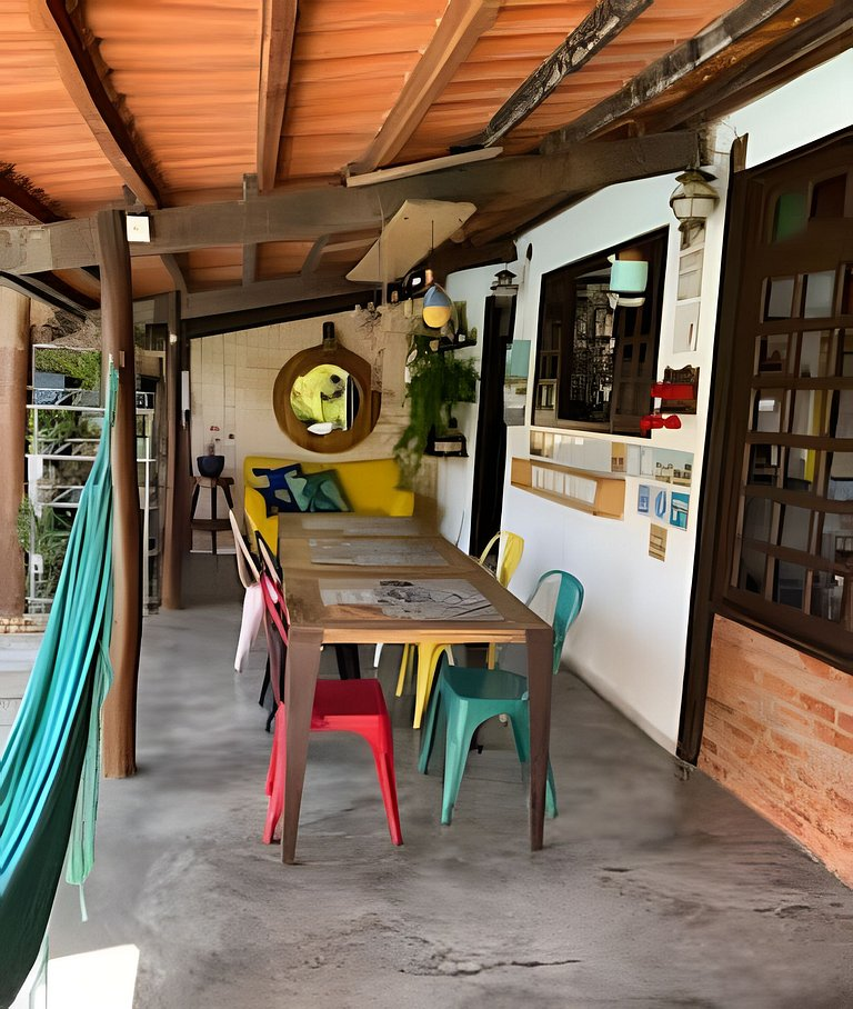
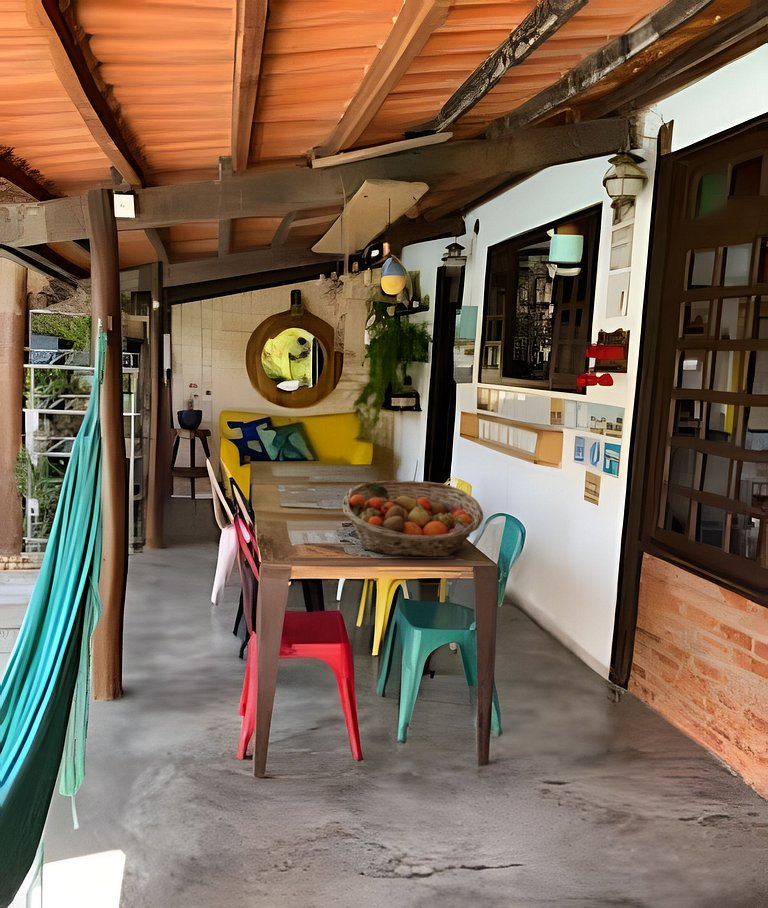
+ fruit basket (412, 517)
